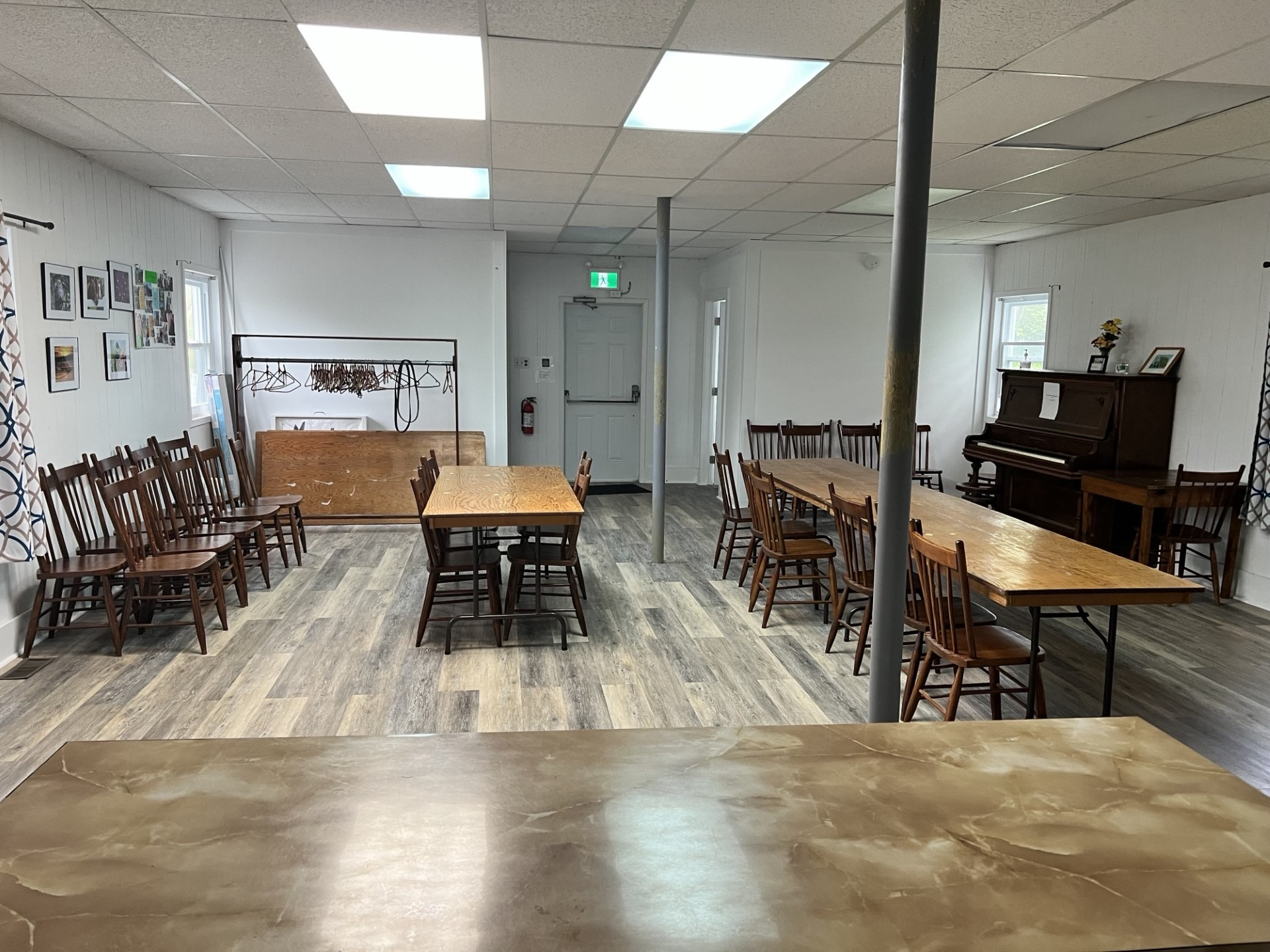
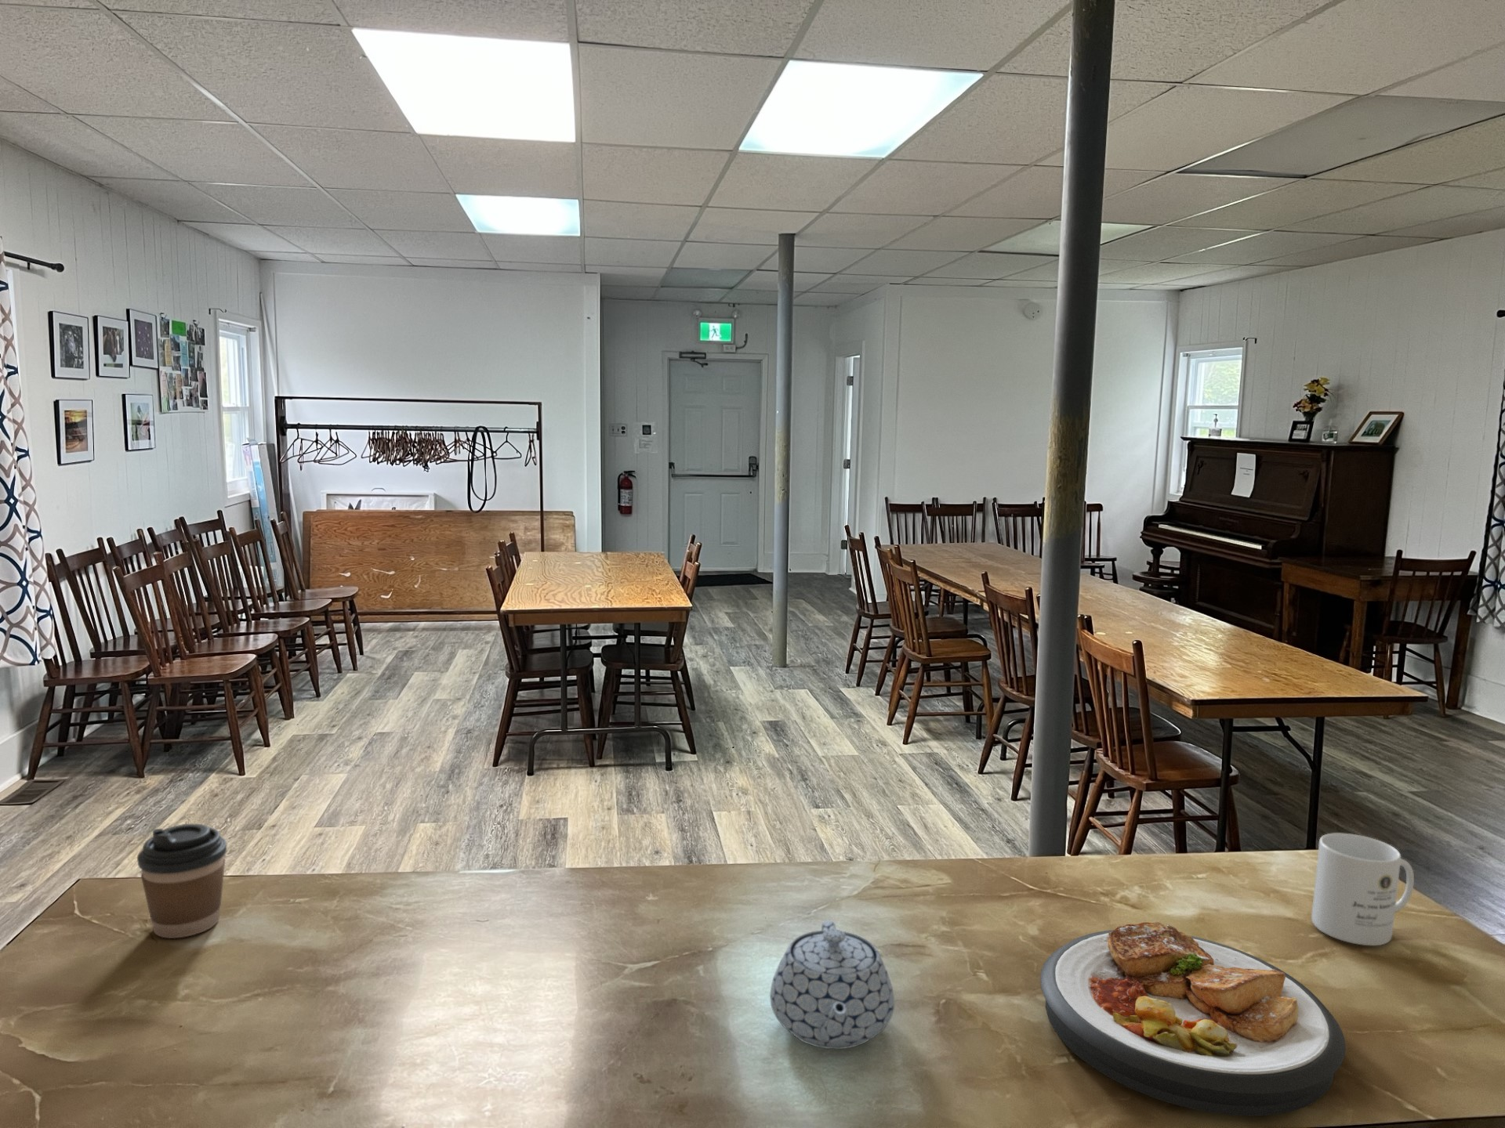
+ coffee cup (184, 874)
+ plate (1184, 999)
+ mug (1368, 886)
+ teapot (832, 982)
